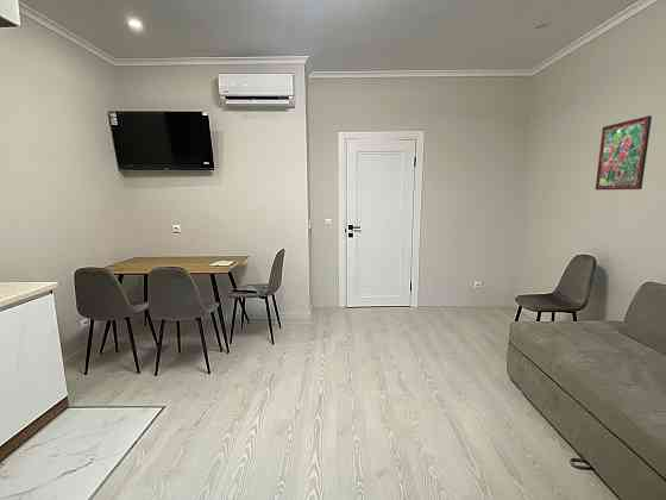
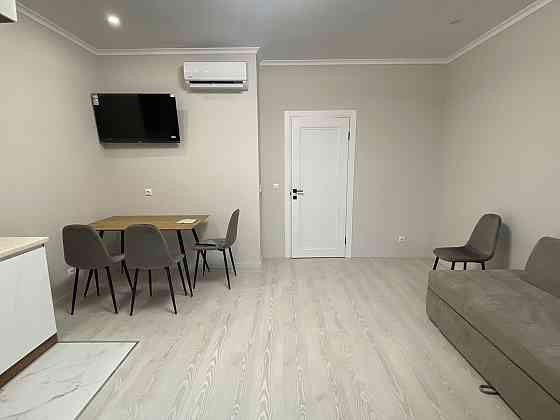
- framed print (621, 156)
